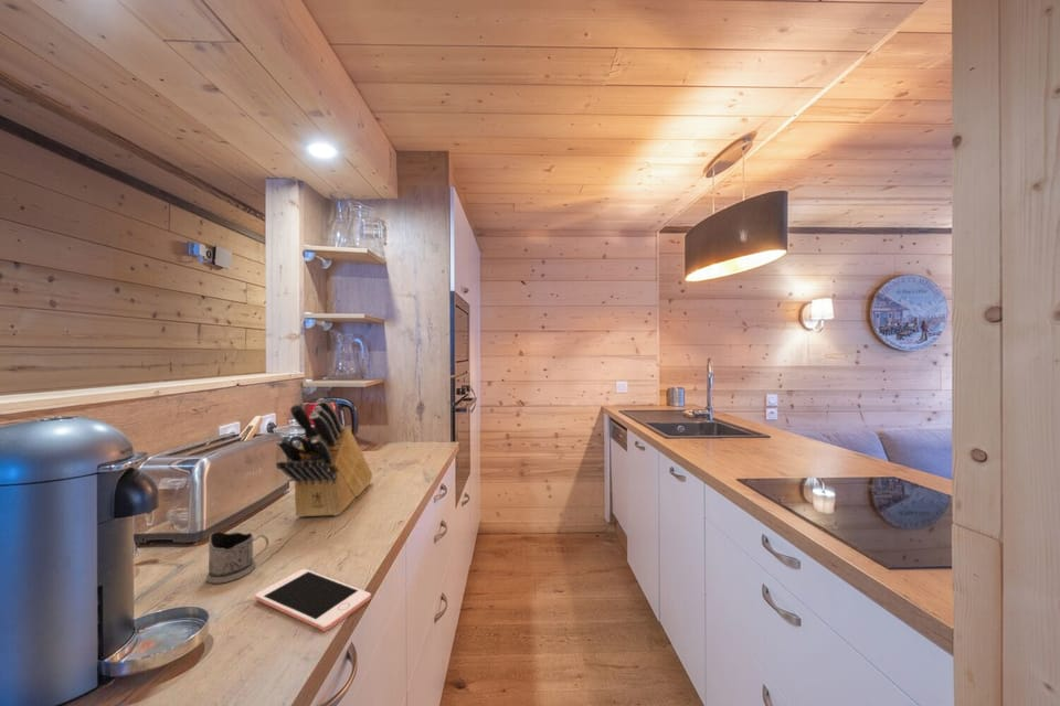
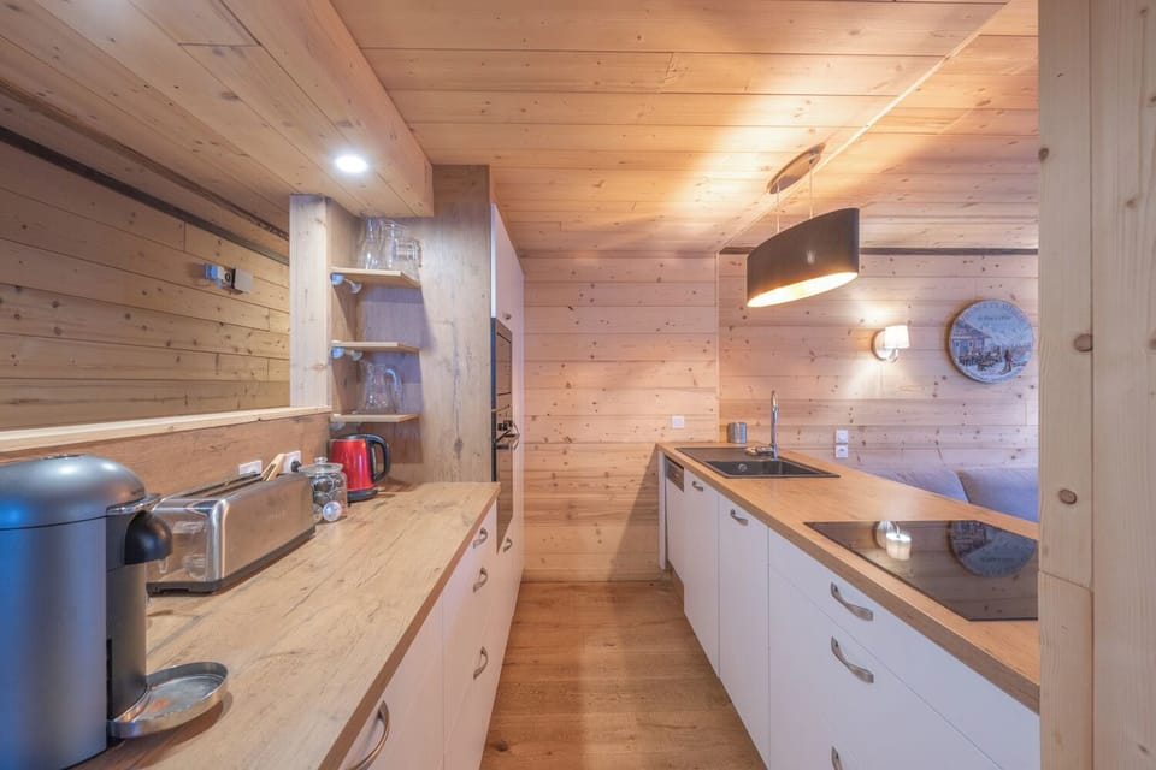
- tea glass holder (239, 550)
- knife block (330, 449)
- cell phone (312, 596)
